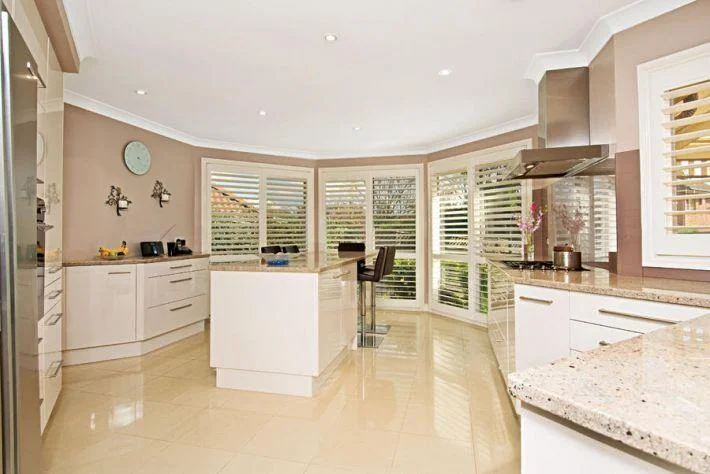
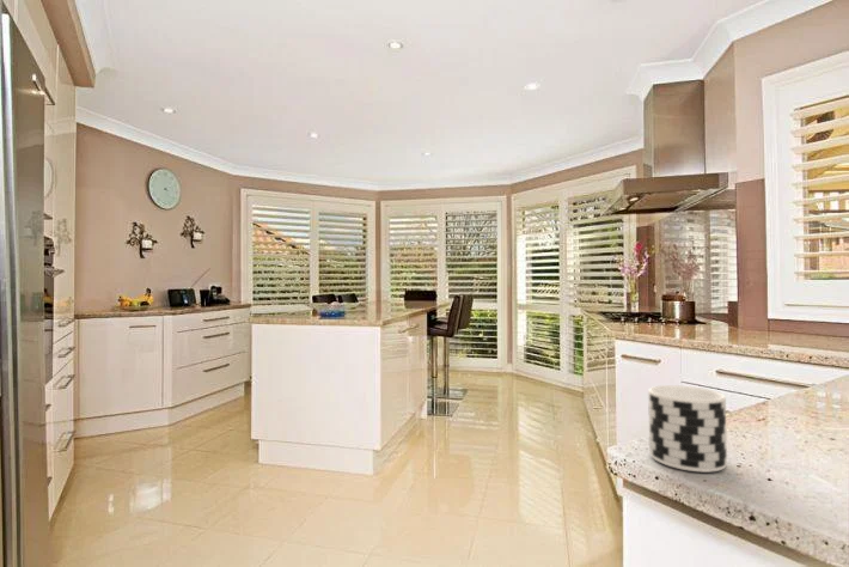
+ cup (688, 422)
